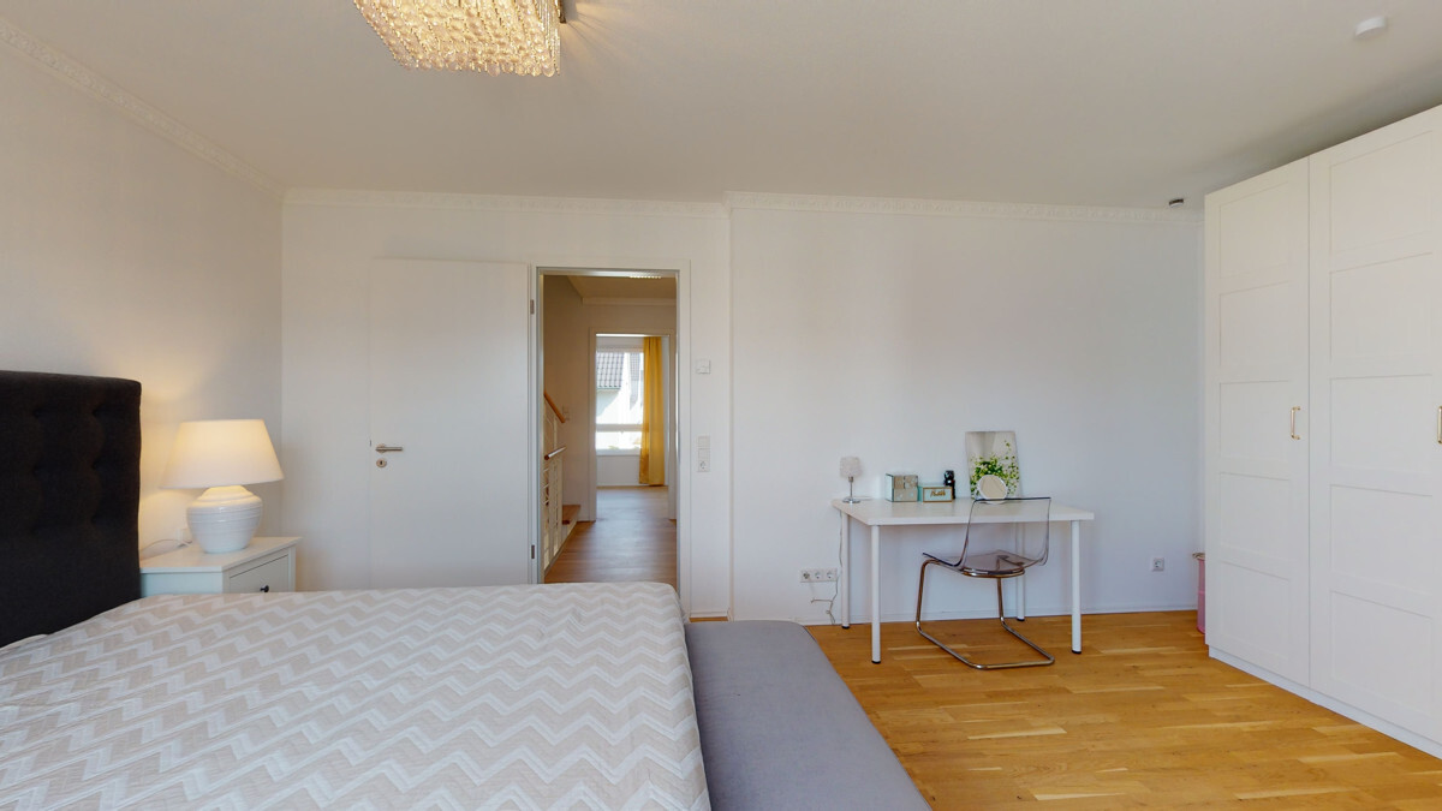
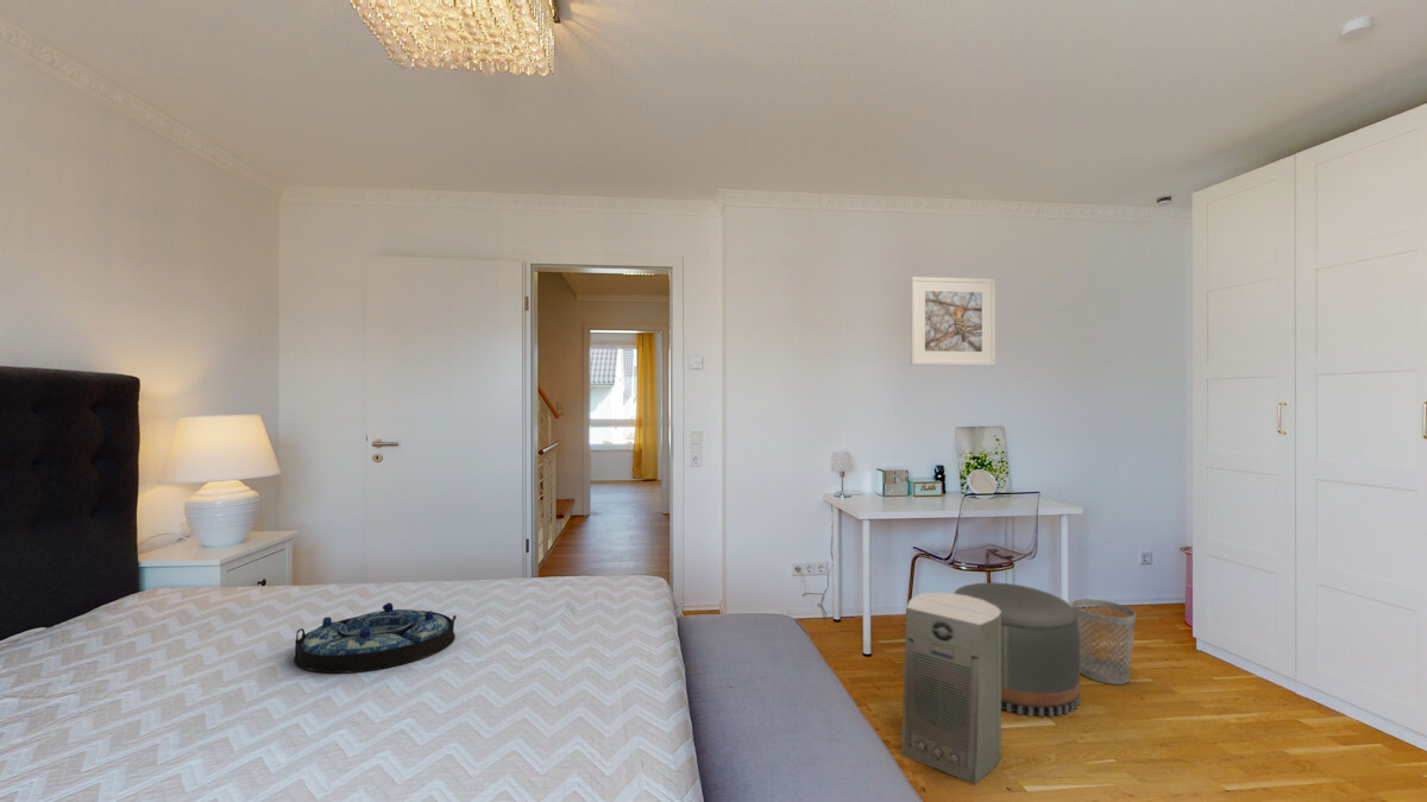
+ wastebasket (1102, 640)
+ pouf (1011, 637)
+ fan (954, 675)
+ serving tray (378, 630)
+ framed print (953, 321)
